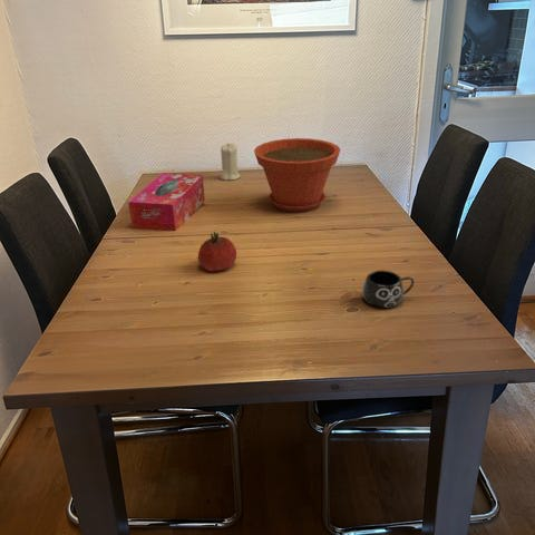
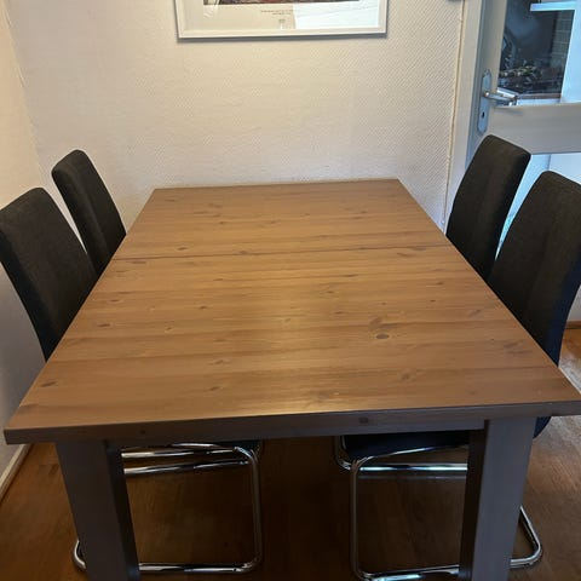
- candle (228, 160)
- plant pot (296, 177)
- mug (388, 288)
- fruit (216, 249)
- tissue box (168, 201)
